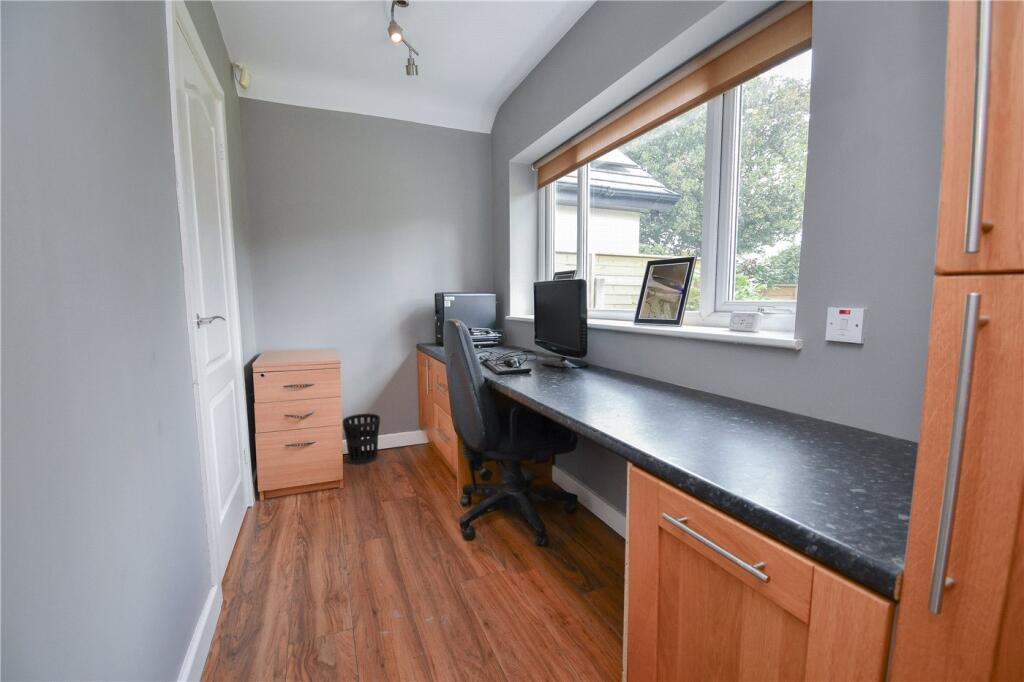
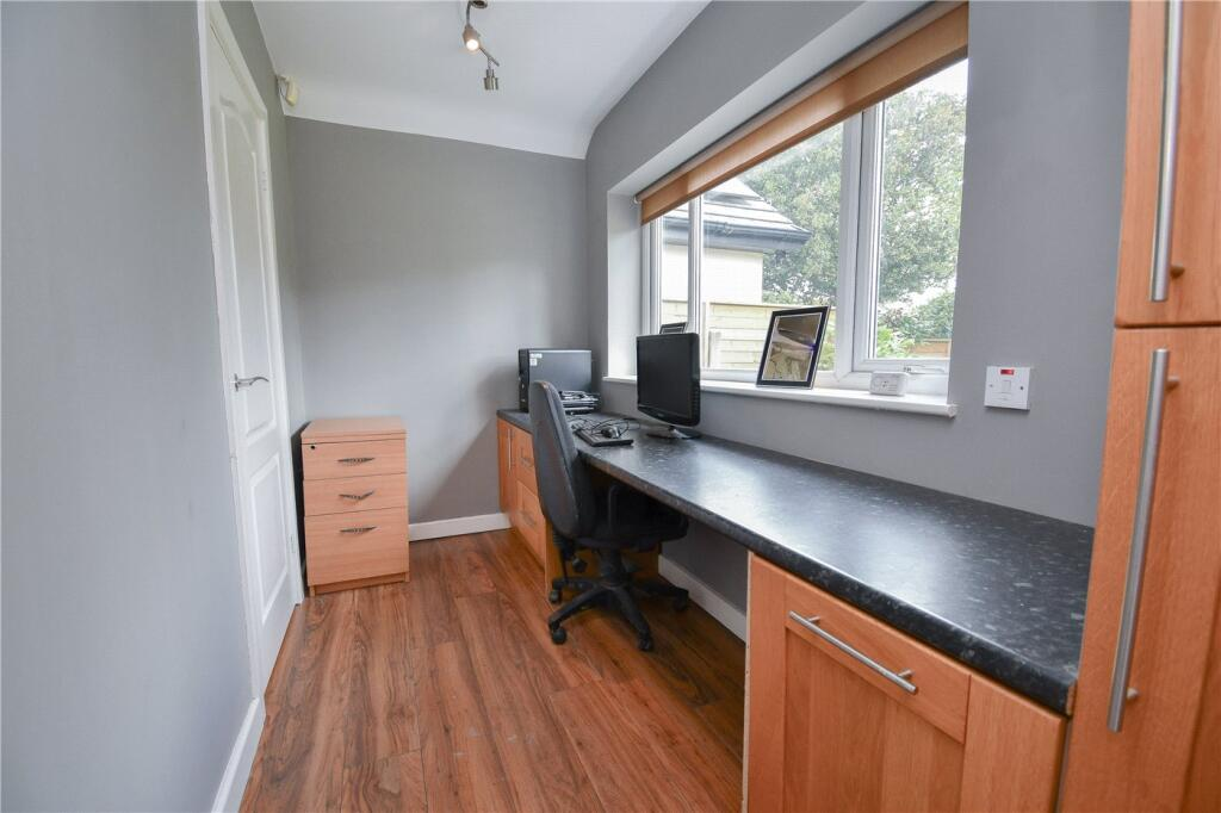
- wastebasket (362, 439)
